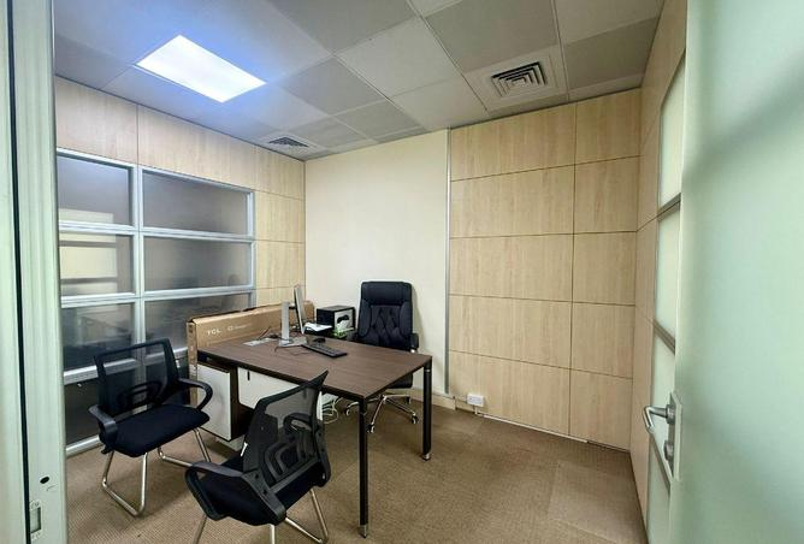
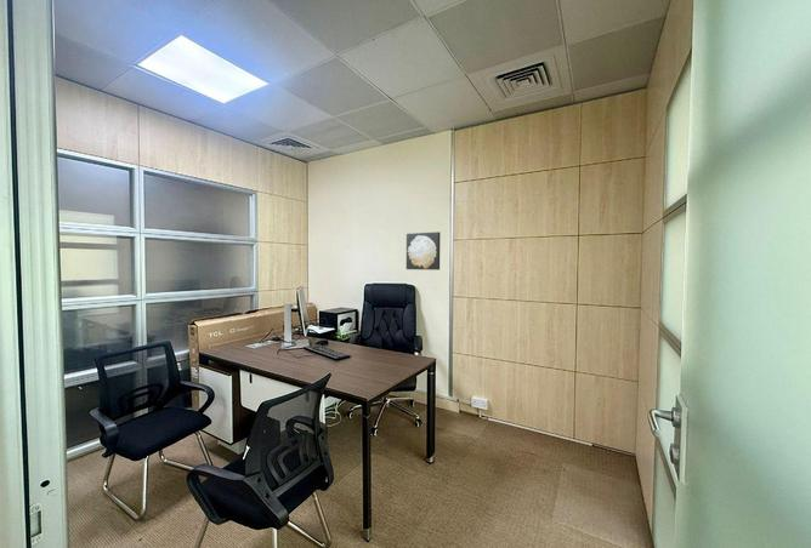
+ wall art (422, 251)
